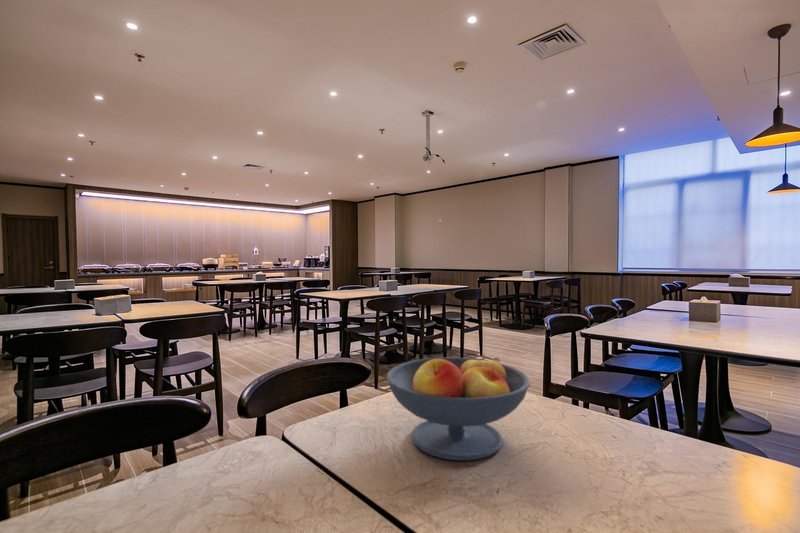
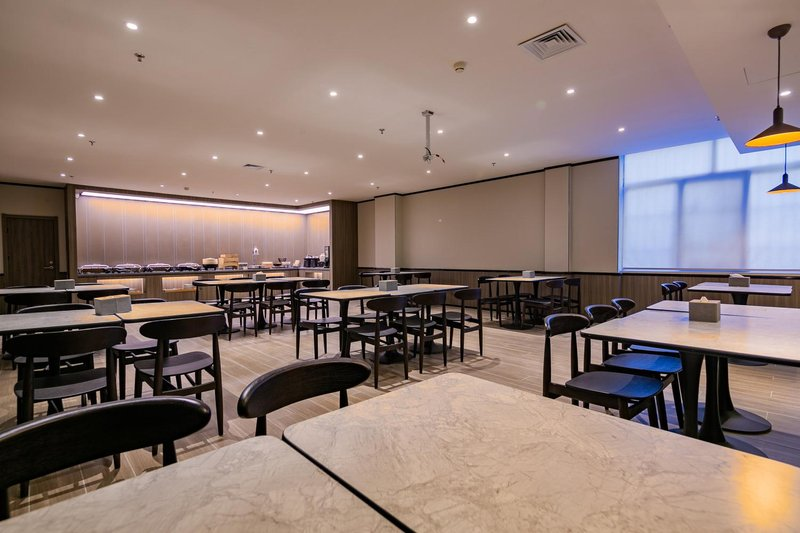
- fruit bowl (456, 395)
